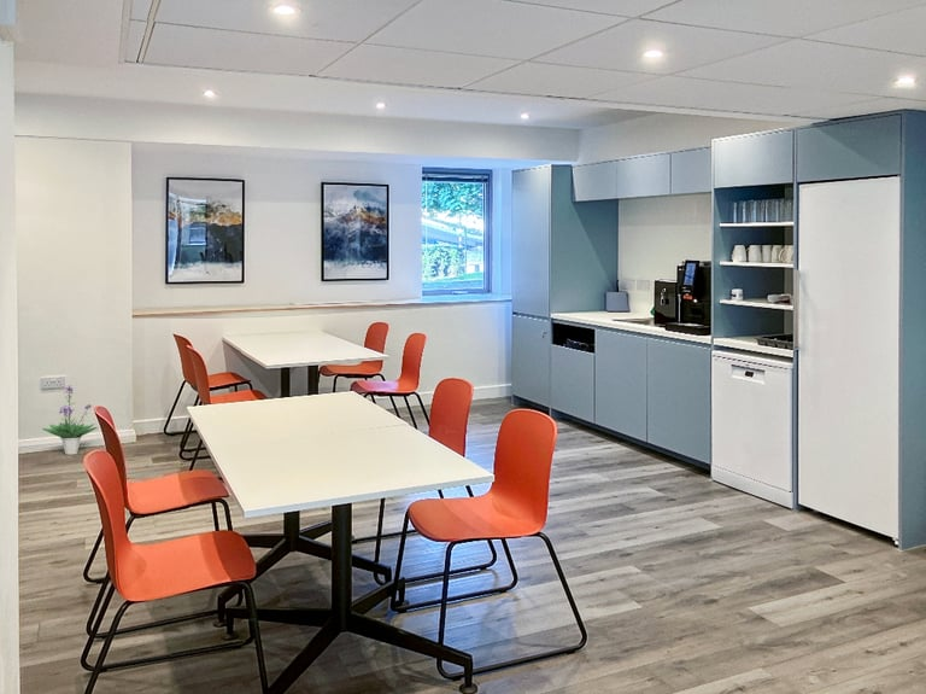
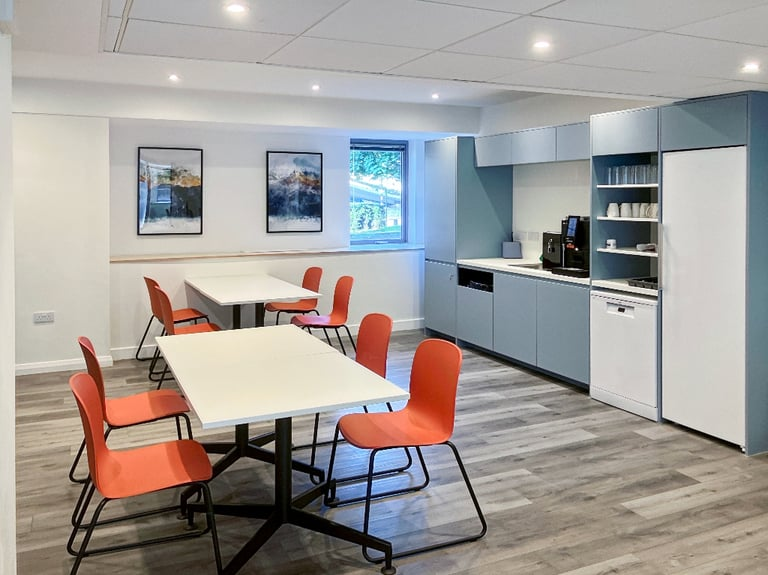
- potted plant (69, 419)
